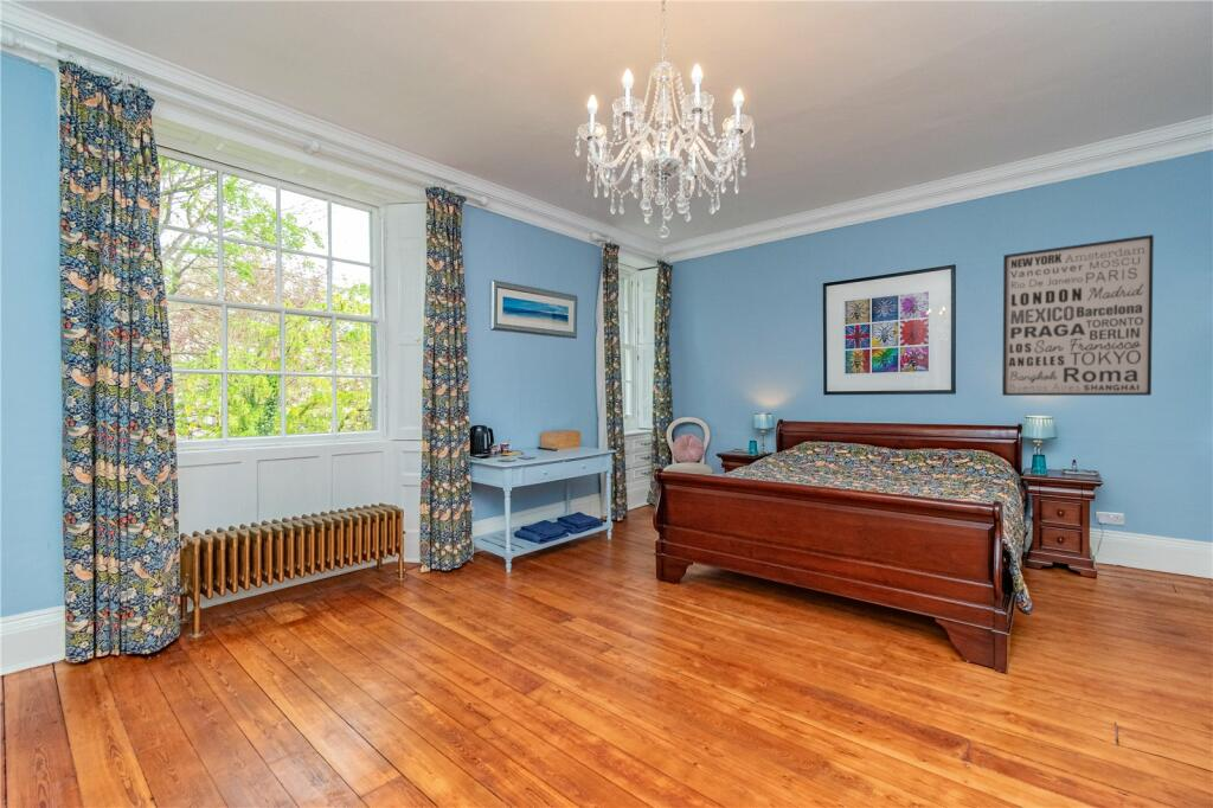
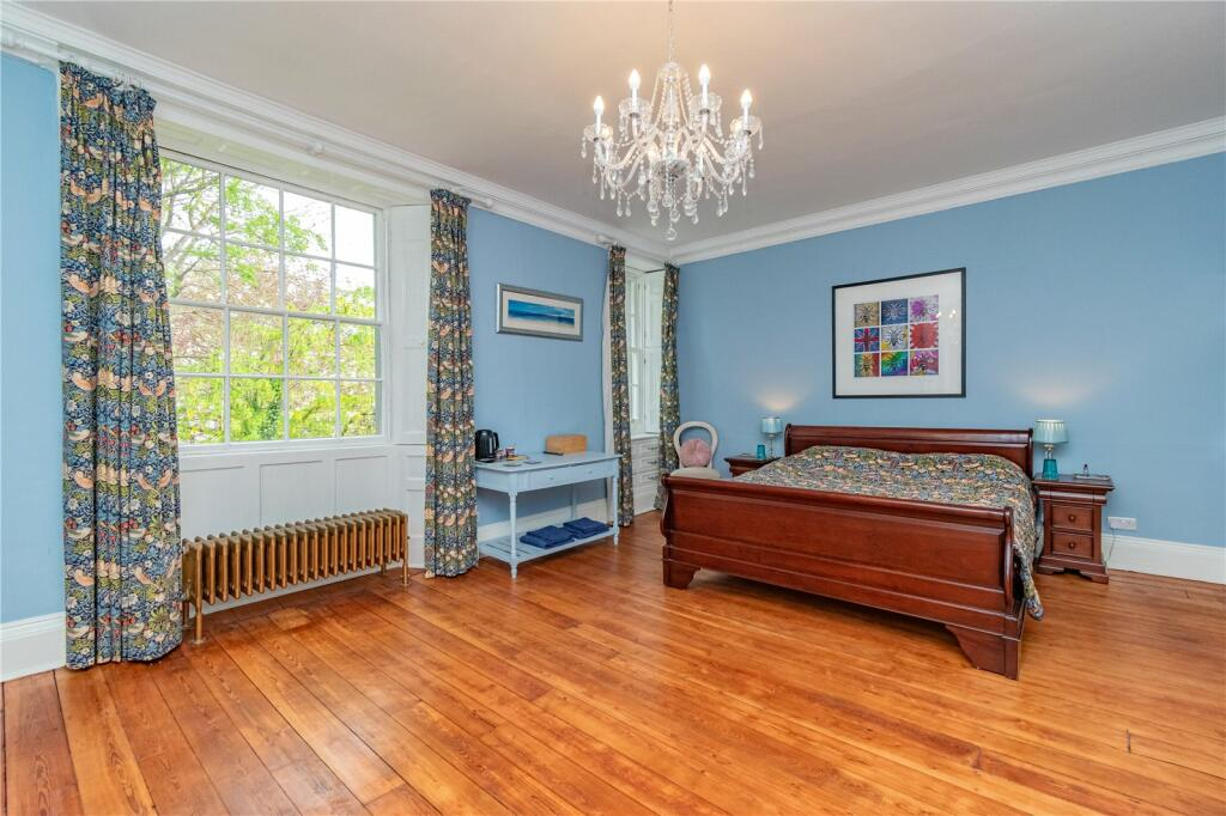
- wall art (1072, 320)
